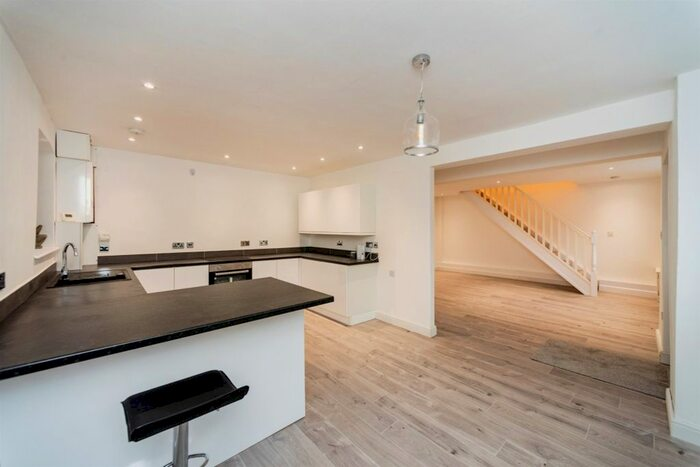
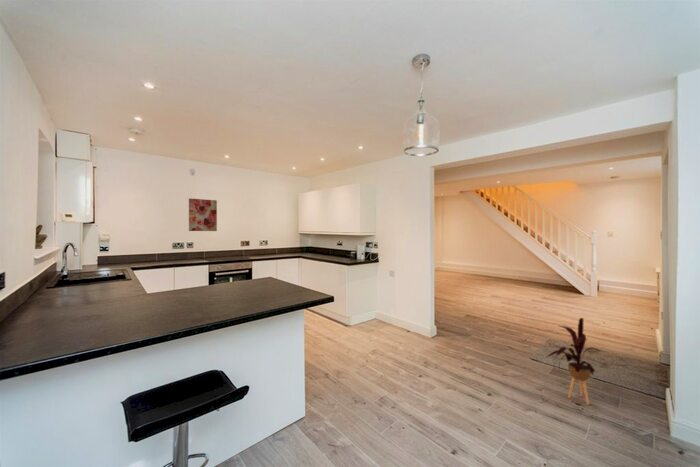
+ wall art (203, 215)
+ house plant (573, 356)
